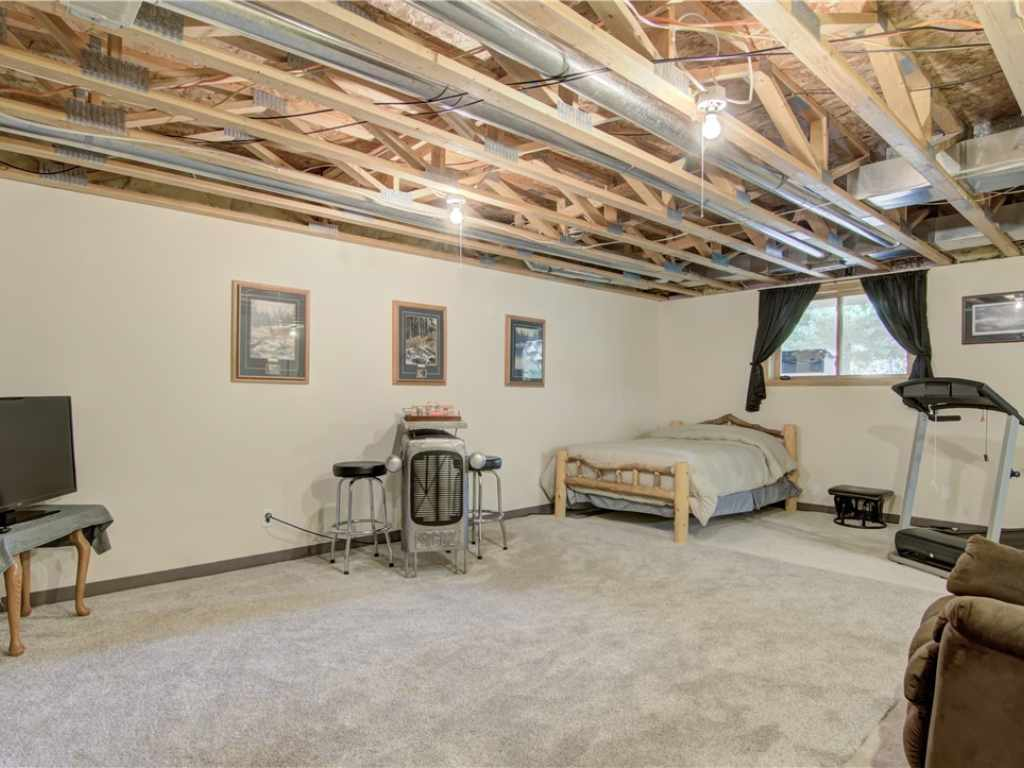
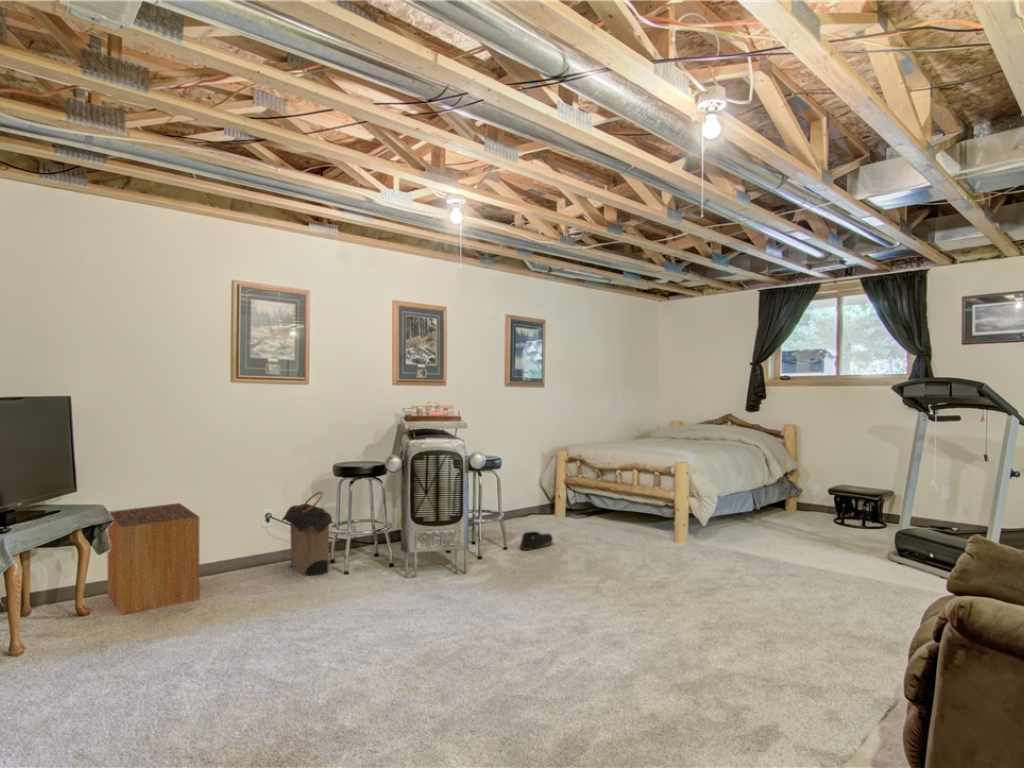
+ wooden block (152, 555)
+ shoe (536, 538)
+ laundry hamper (307, 530)
